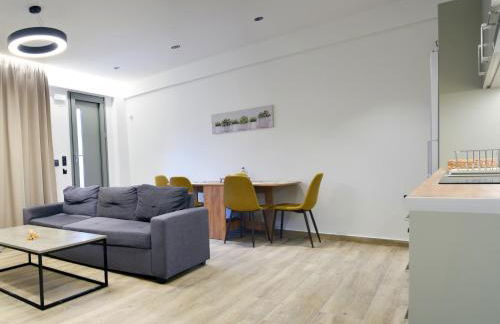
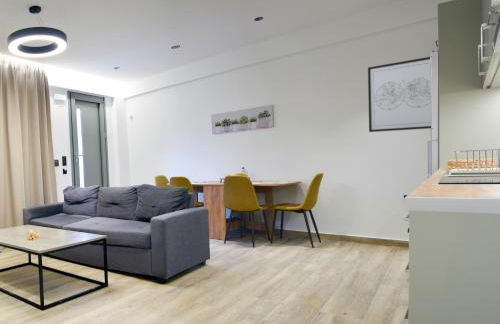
+ wall art (404, 95)
